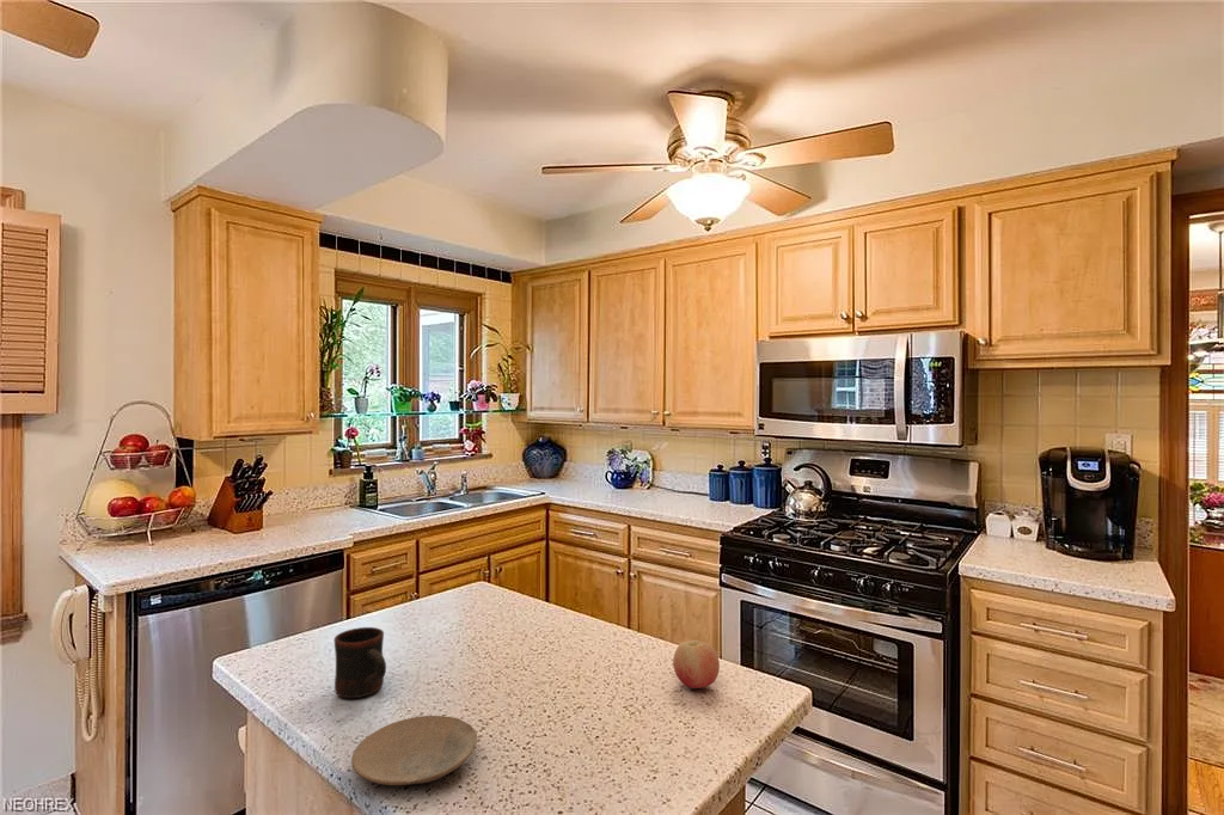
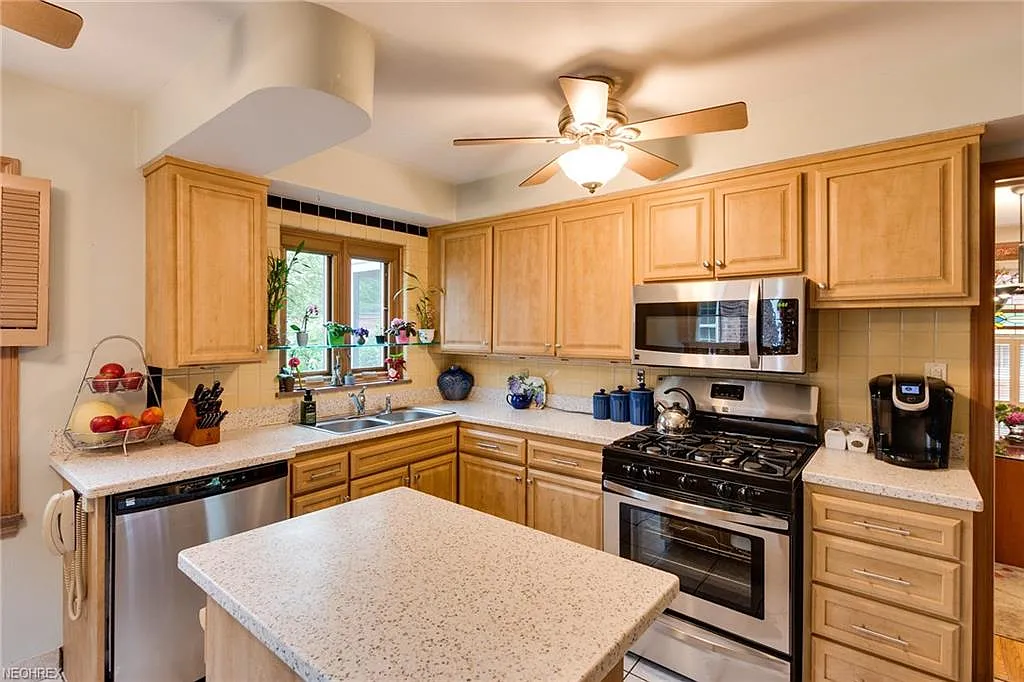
- fruit (696, 664)
- mug (365, 664)
- plate (416, 754)
